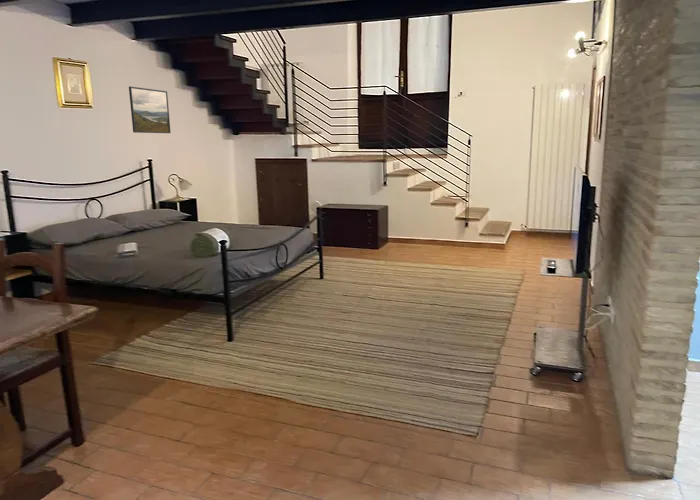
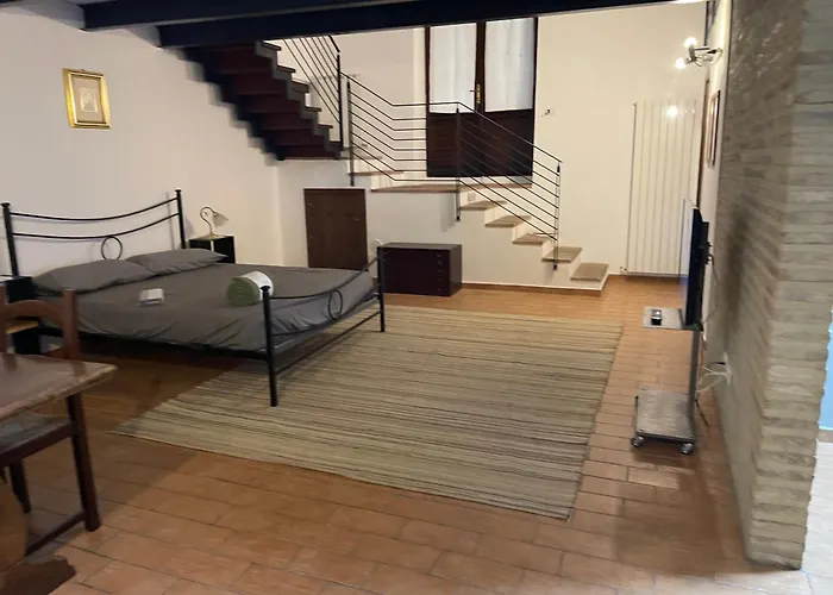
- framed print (150, 111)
